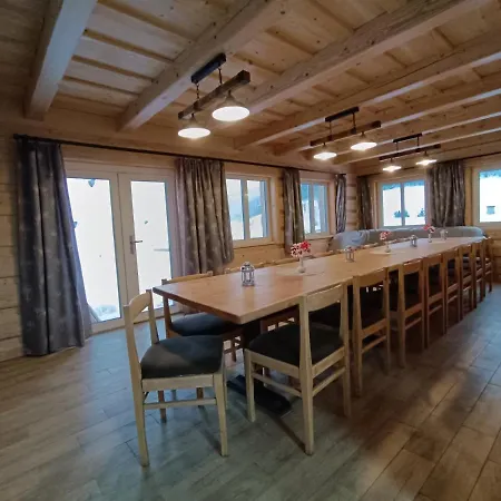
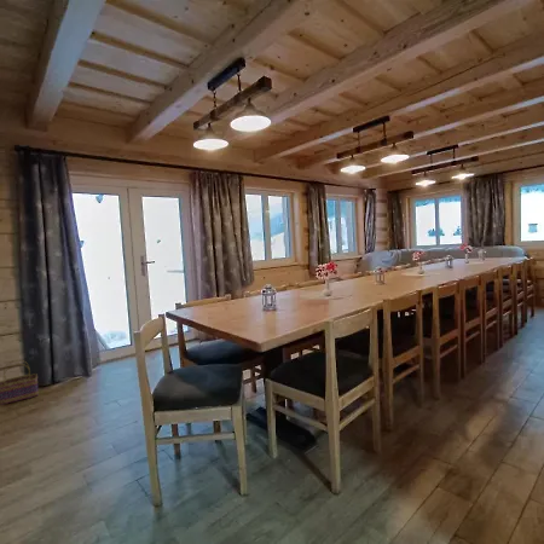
+ basket (17, 380)
